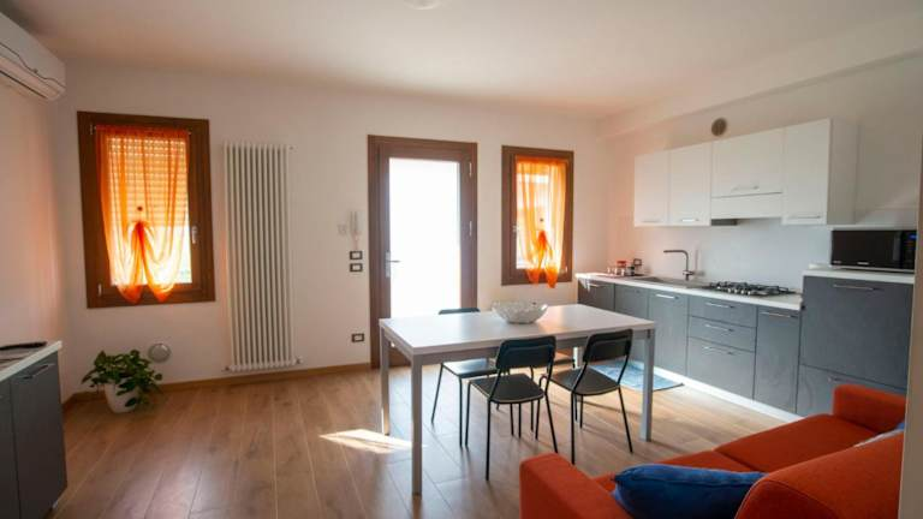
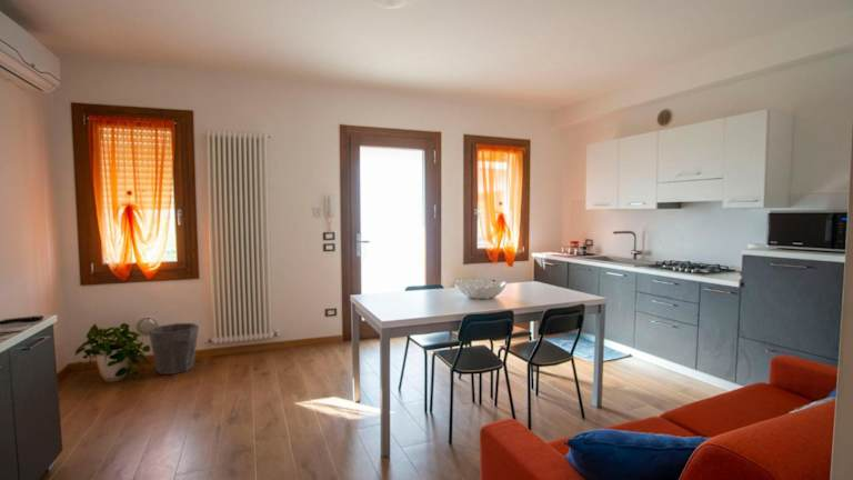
+ waste bin (174, 348)
